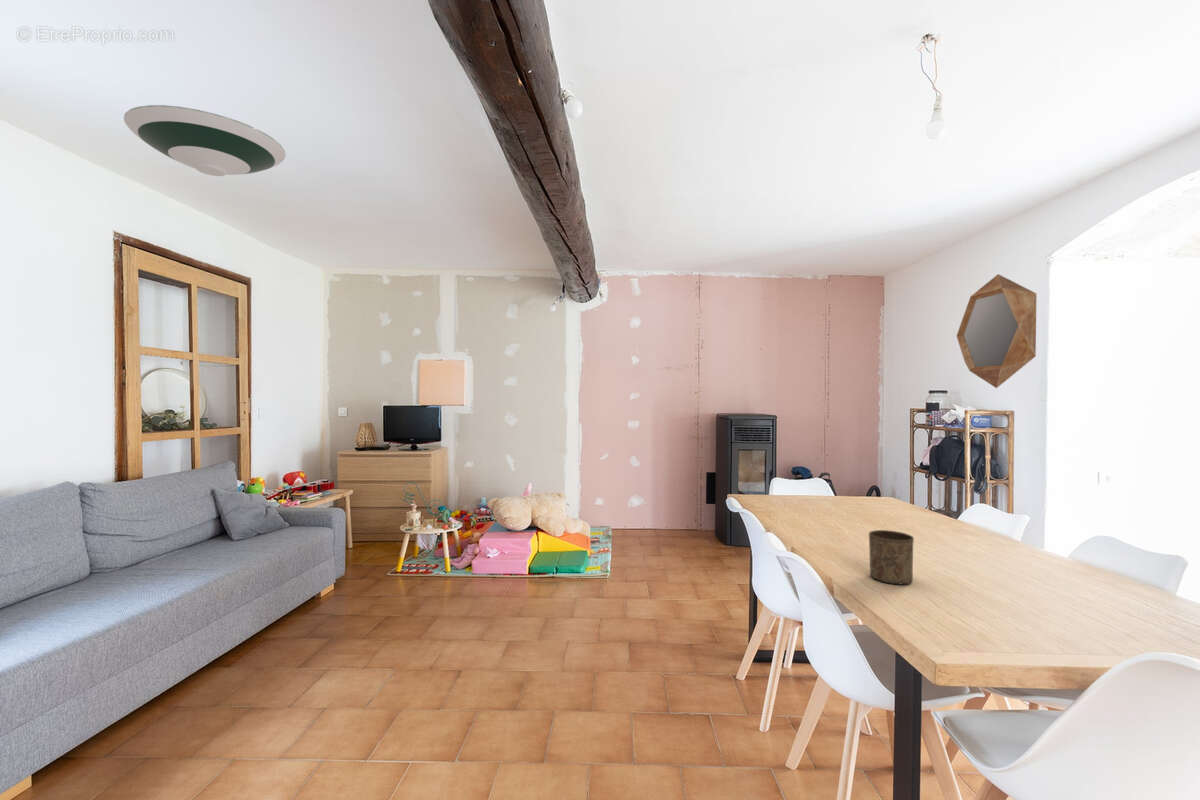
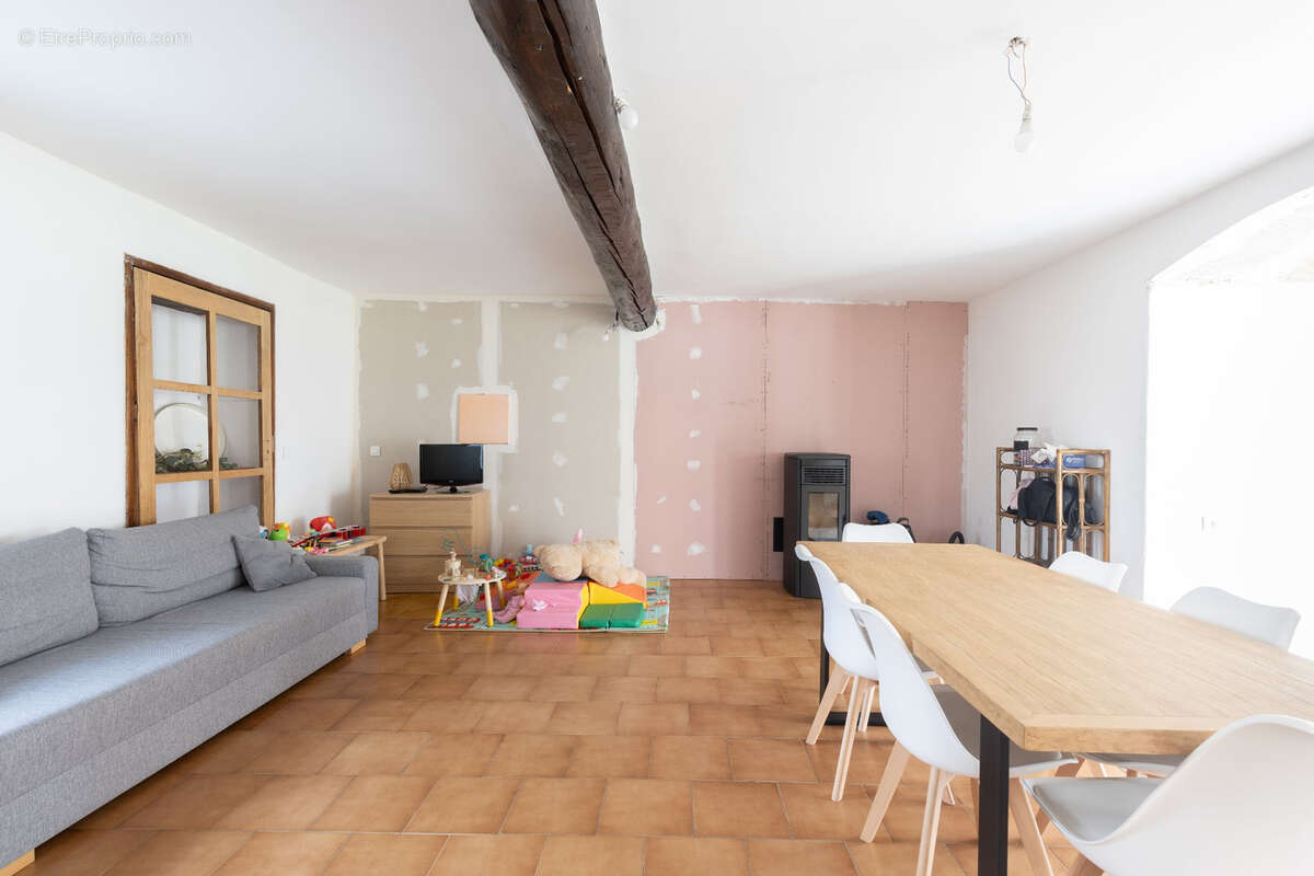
- home mirror (991, 331)
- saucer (210, 155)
- cup (890, 556)
